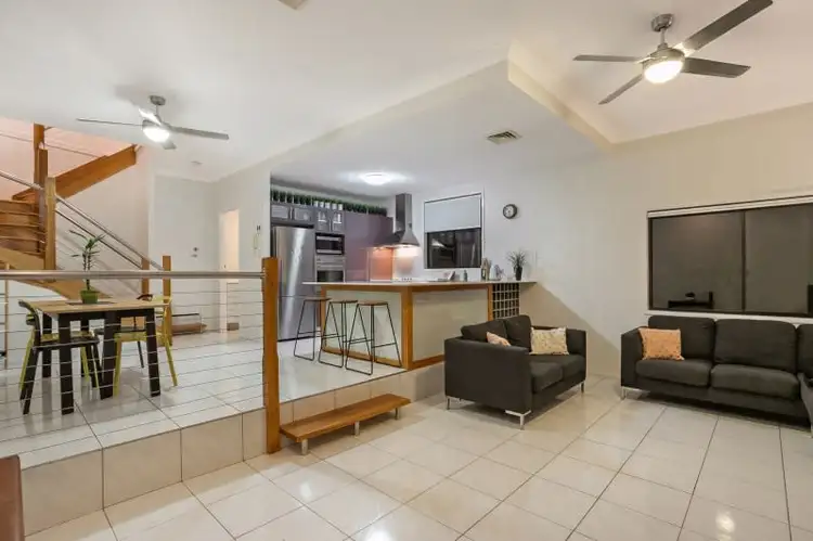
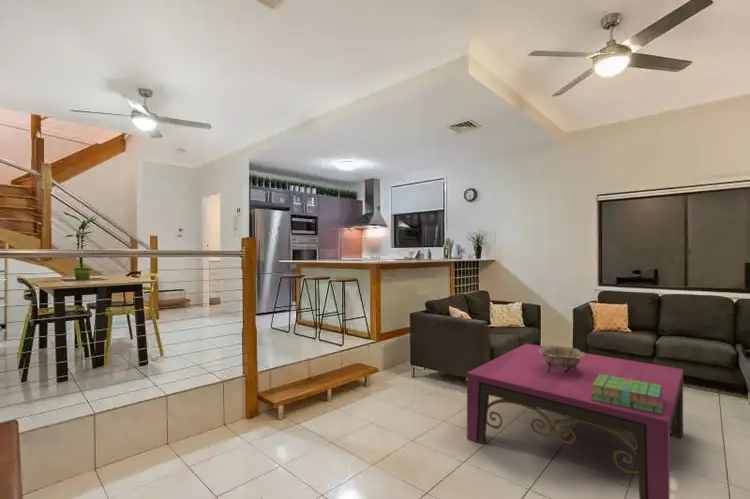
+ stack of books (626, 391)
+ decorative bowl (561, 359)
+ coffee table (576, 403)
